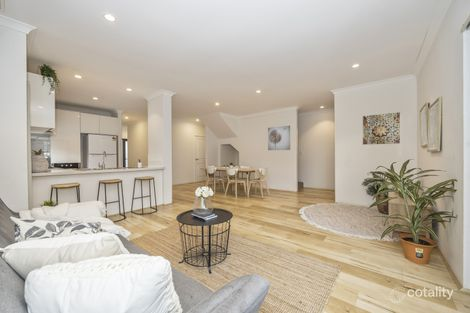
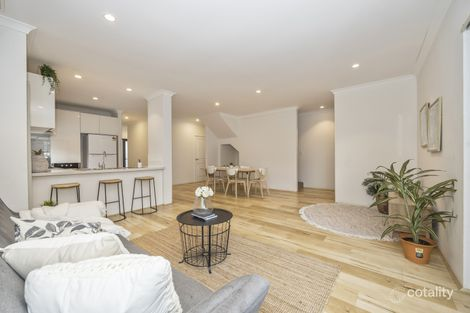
- wall art (278, 138)
- wall art (380, 129)
